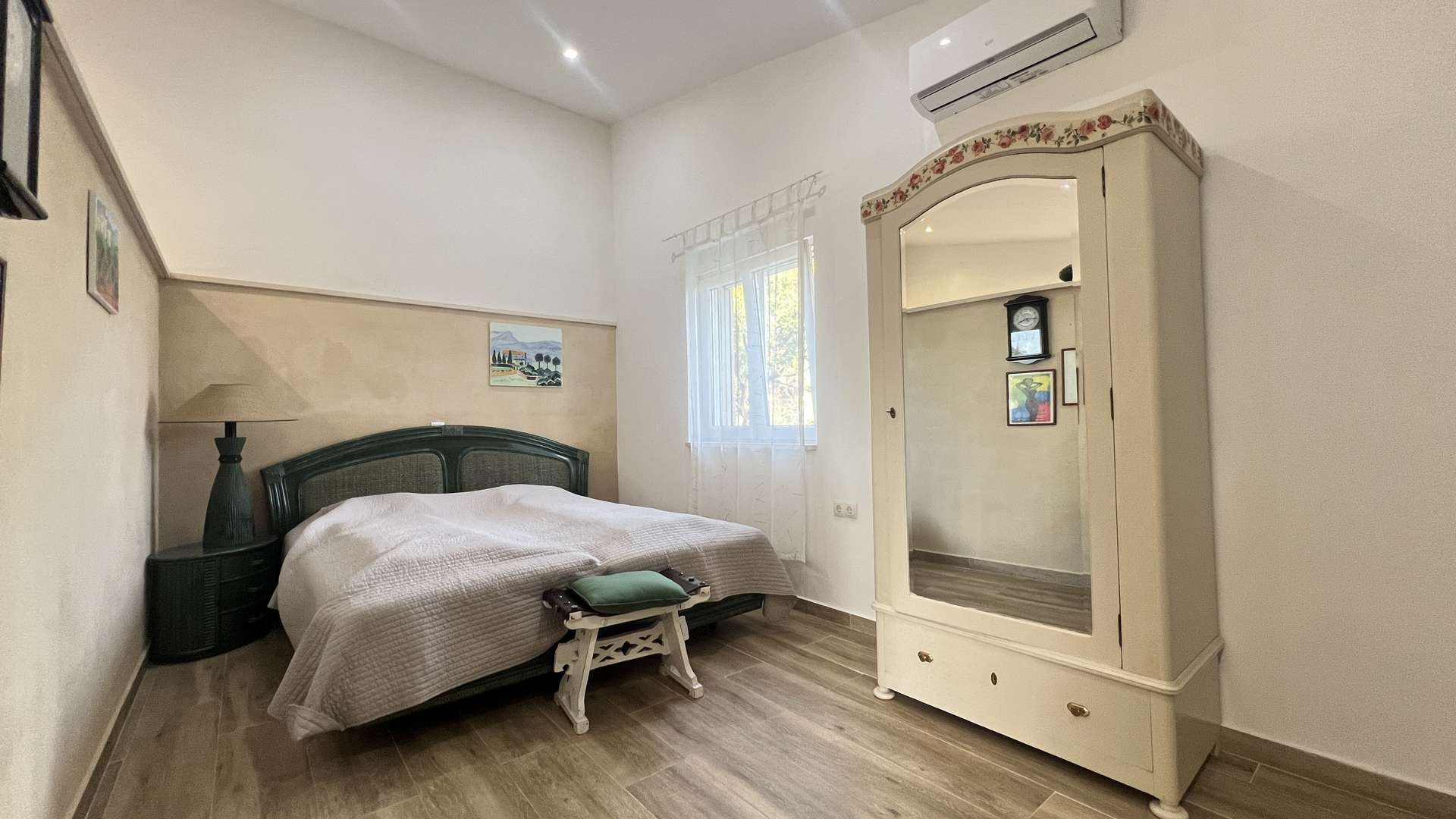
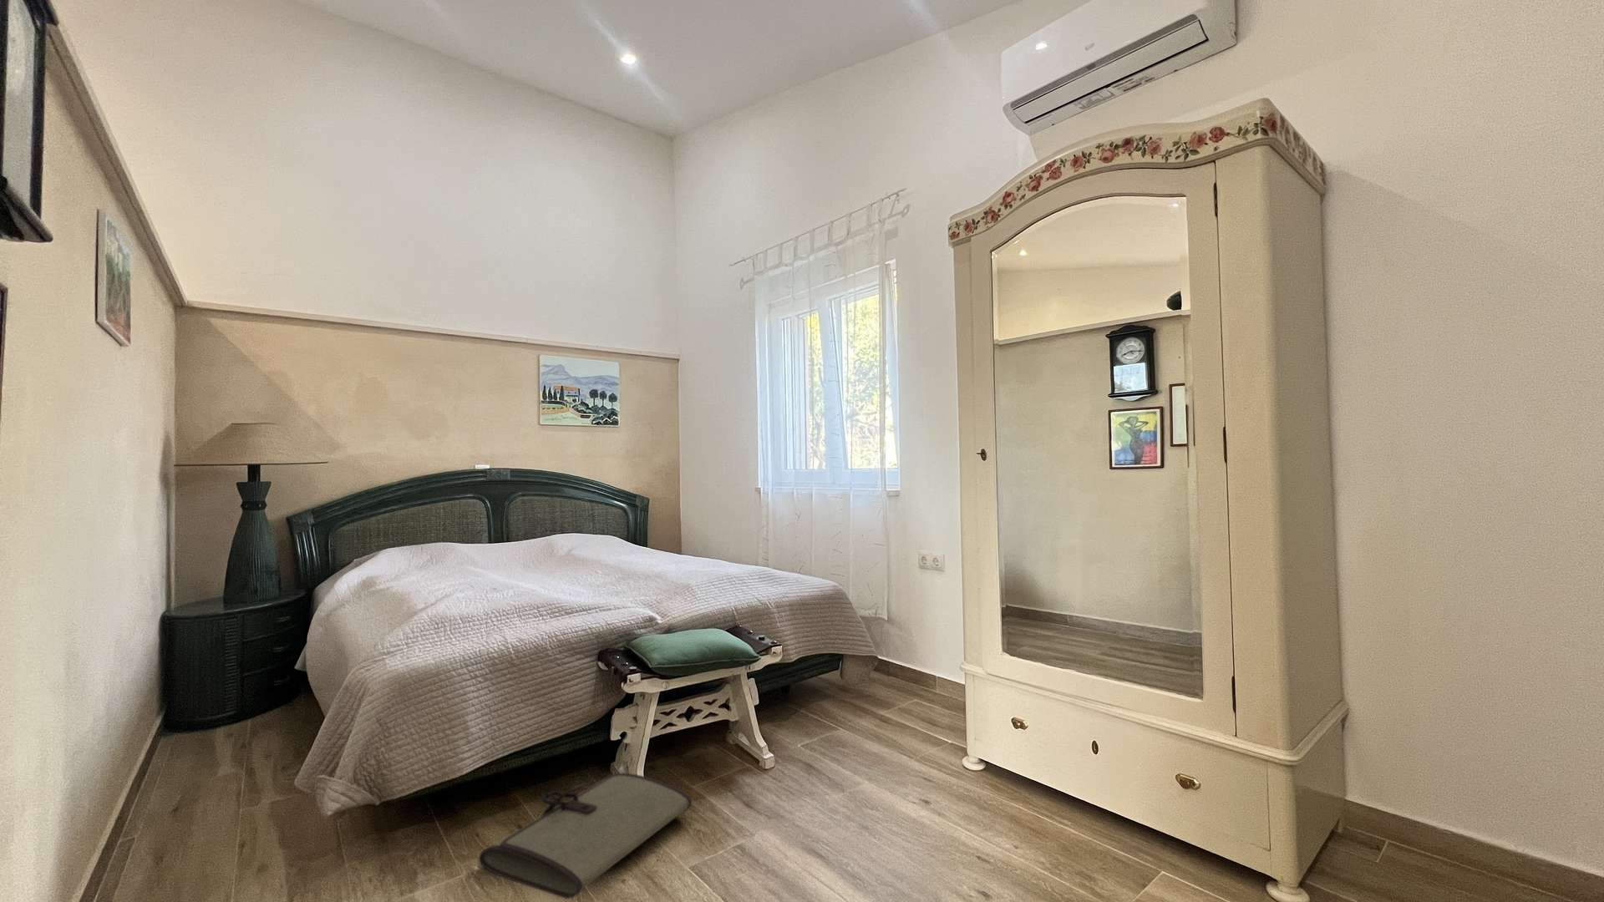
+ tool roll (590, 814)
